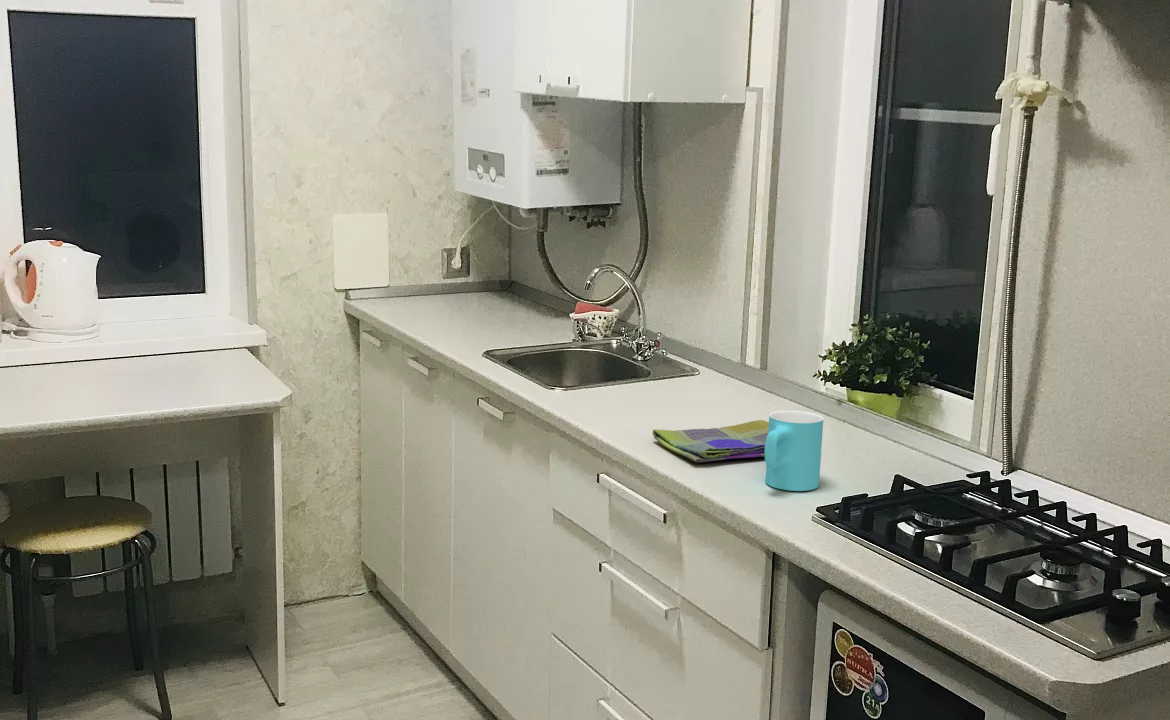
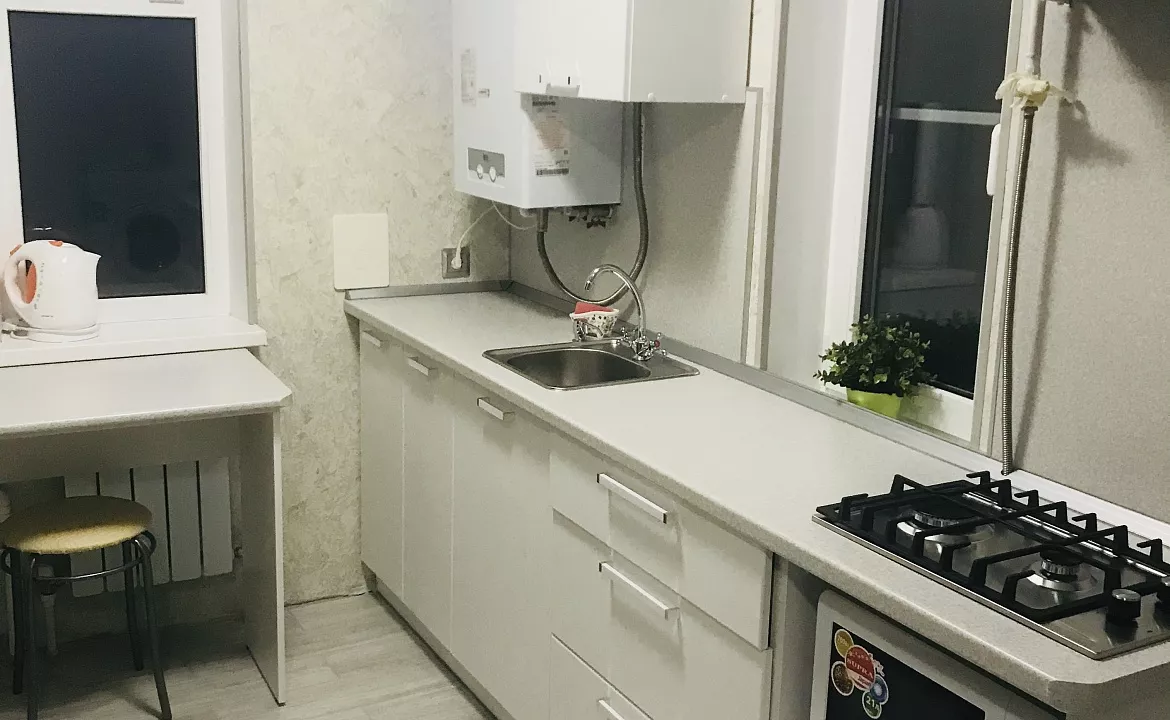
- cup (785, 451)
- dish towel (731, 439)
